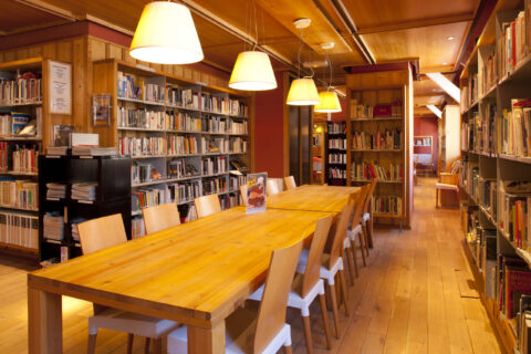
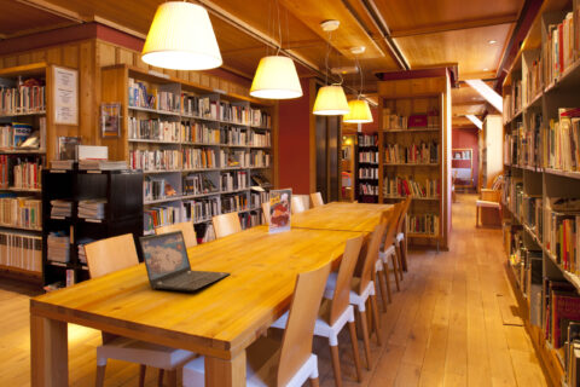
+ laptop (187, 258)
